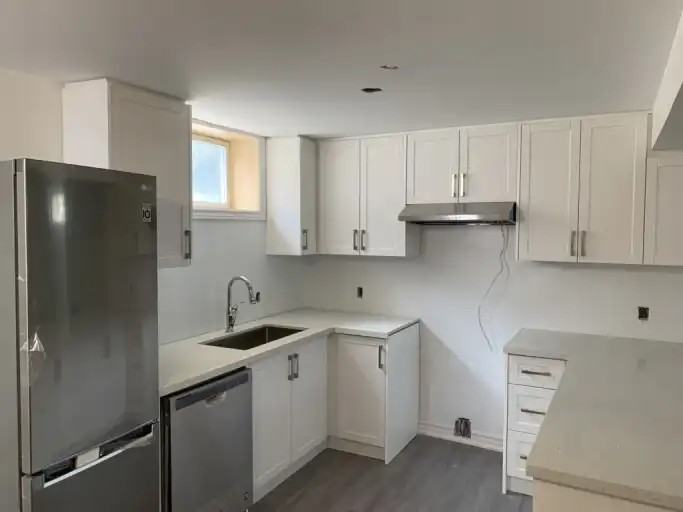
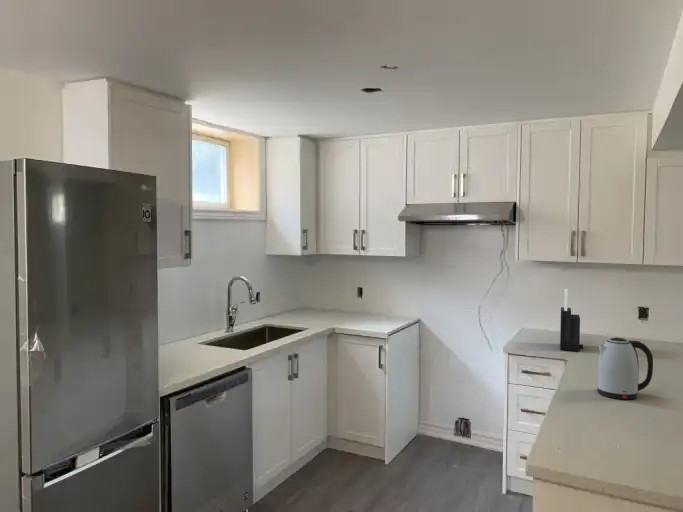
+ knife block (572, 319)
+ kettle (625, 366)
